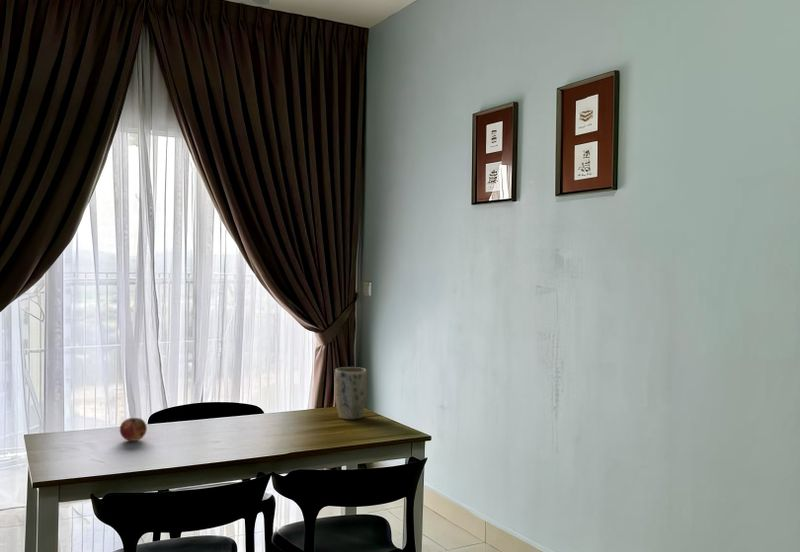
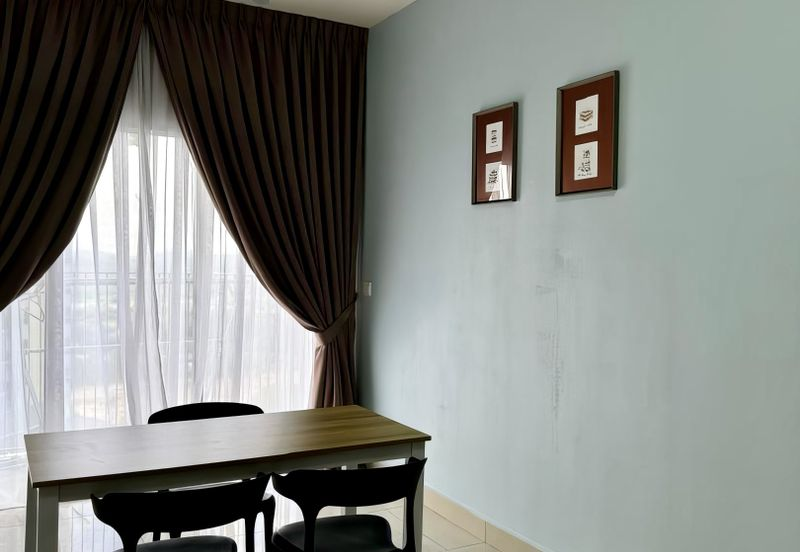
- fruit (133, 428)
- plant pot (350, 393)
